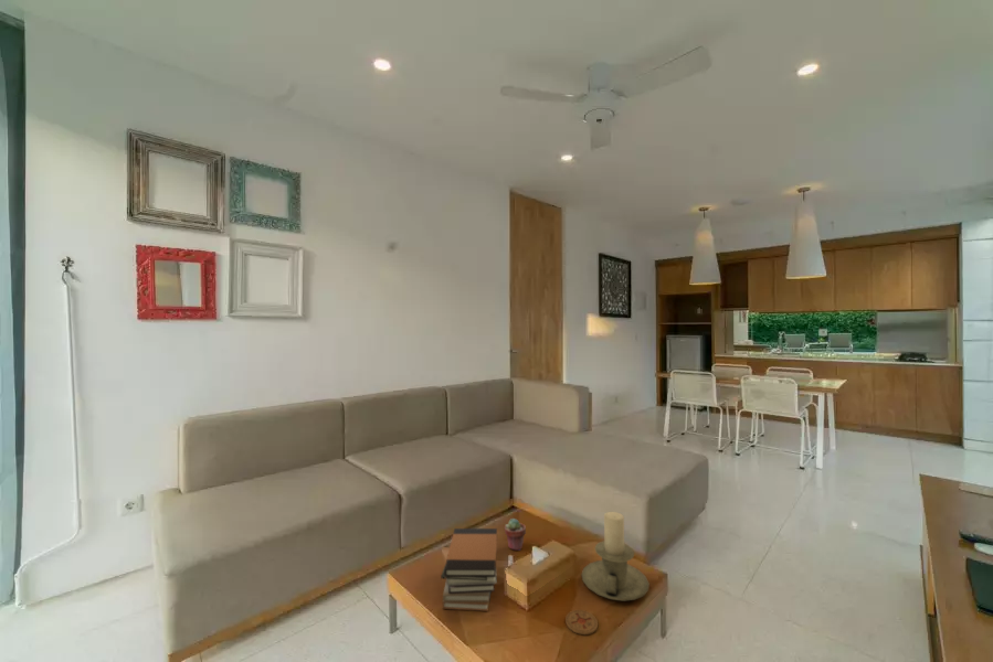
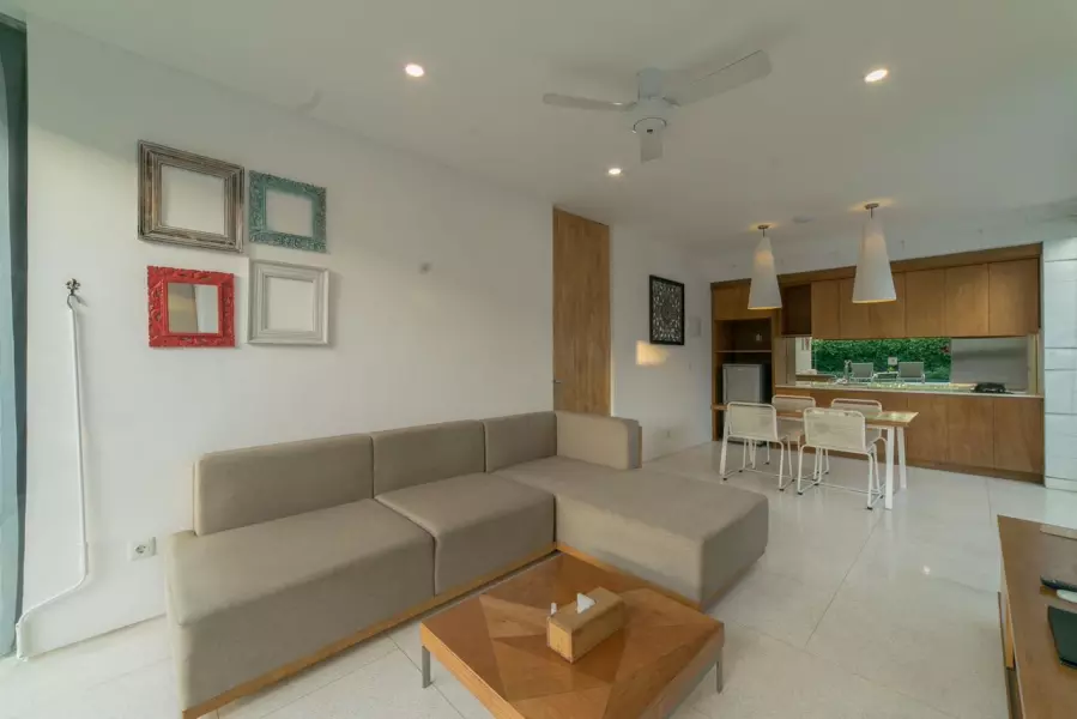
- potted succulent (515, 532)
- candle holder (614, 548)
- book stack (472, 565)
- coaster (581, 621)
